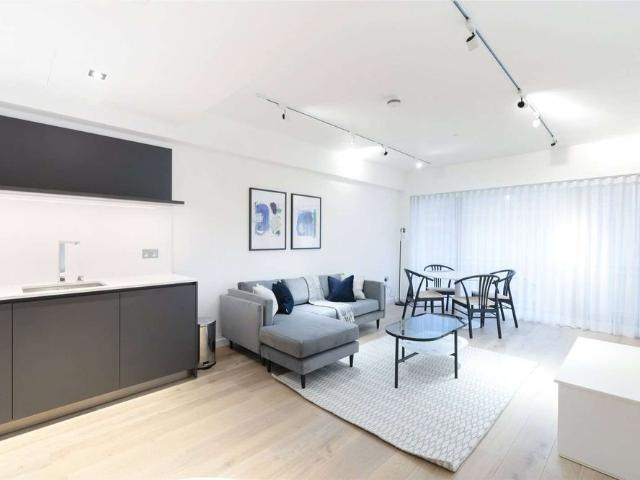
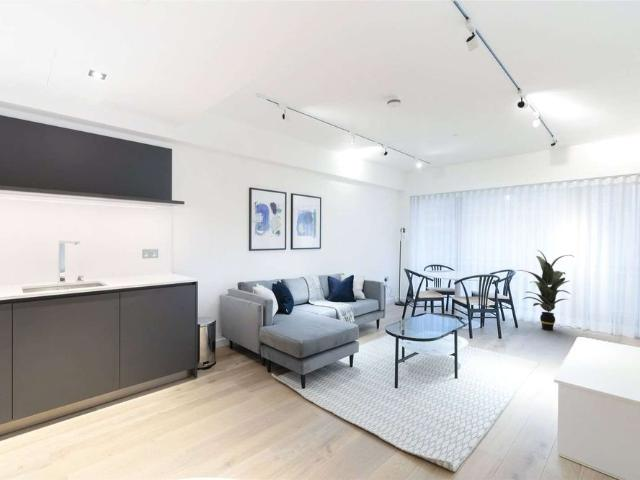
+ indoor plant (545, 289)
